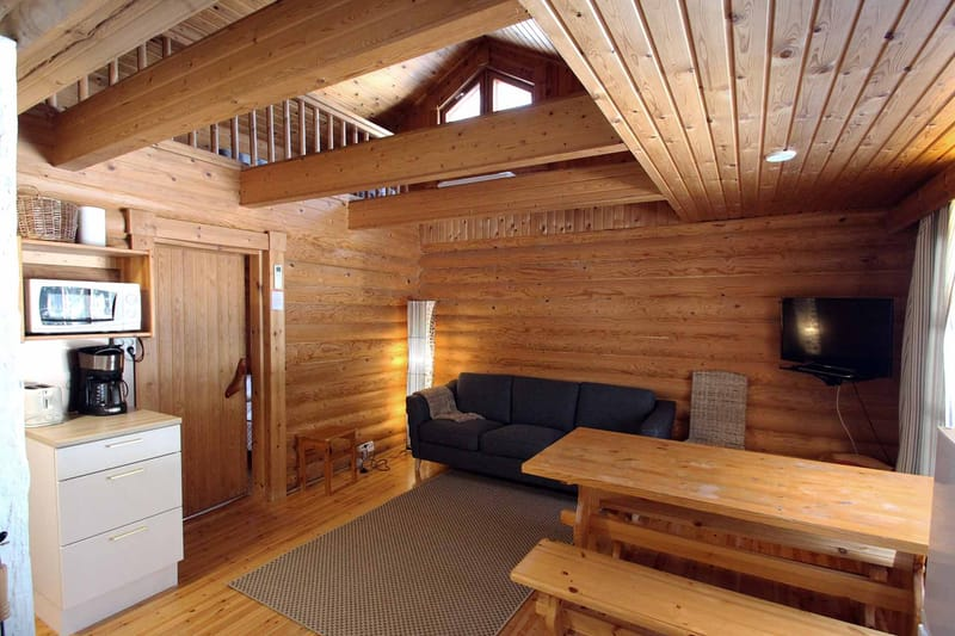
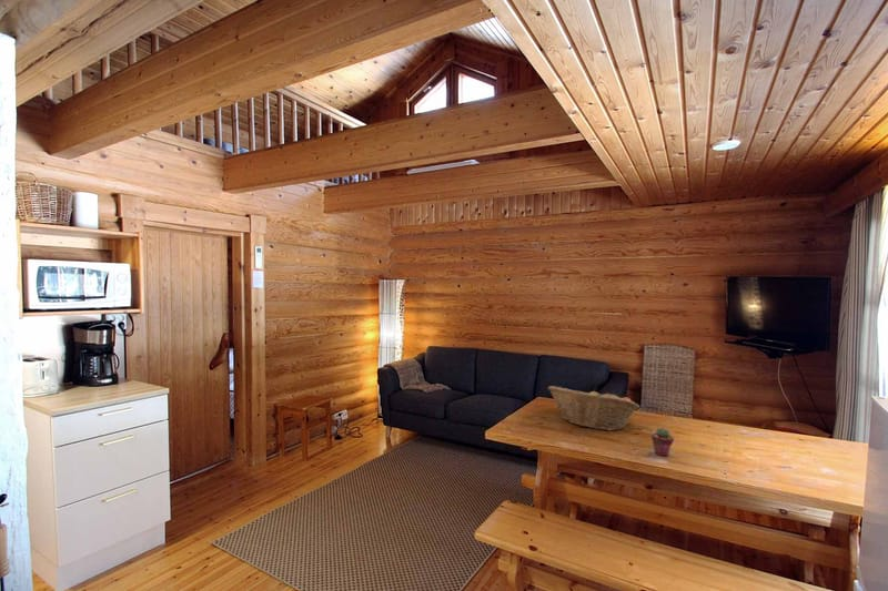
+ potted succulent (662, 440)
+ fruit basket (591, 403)
